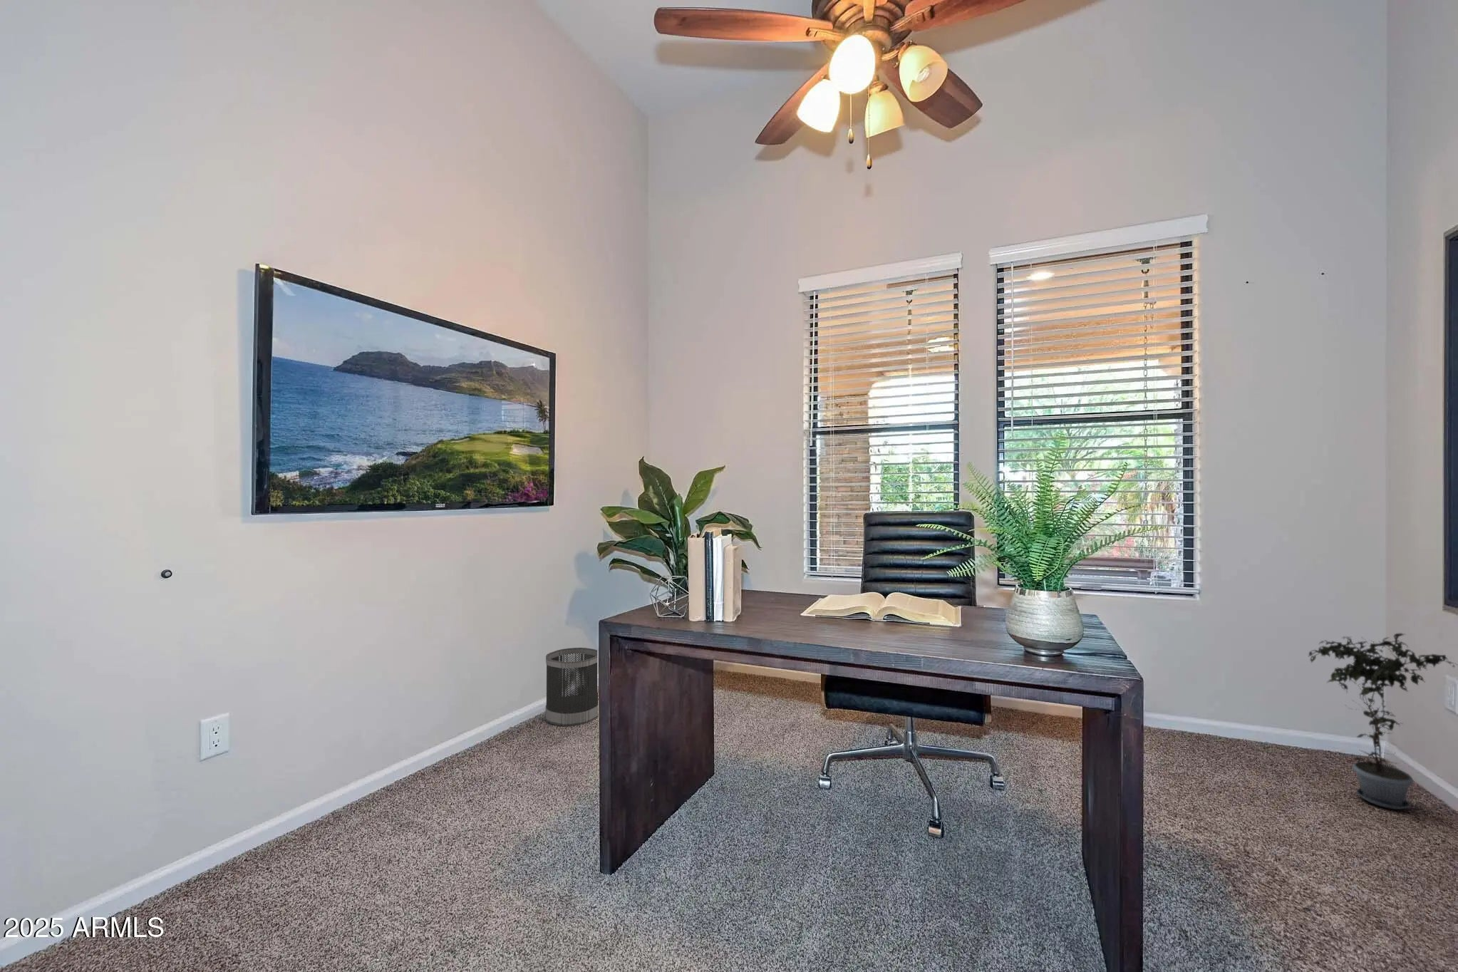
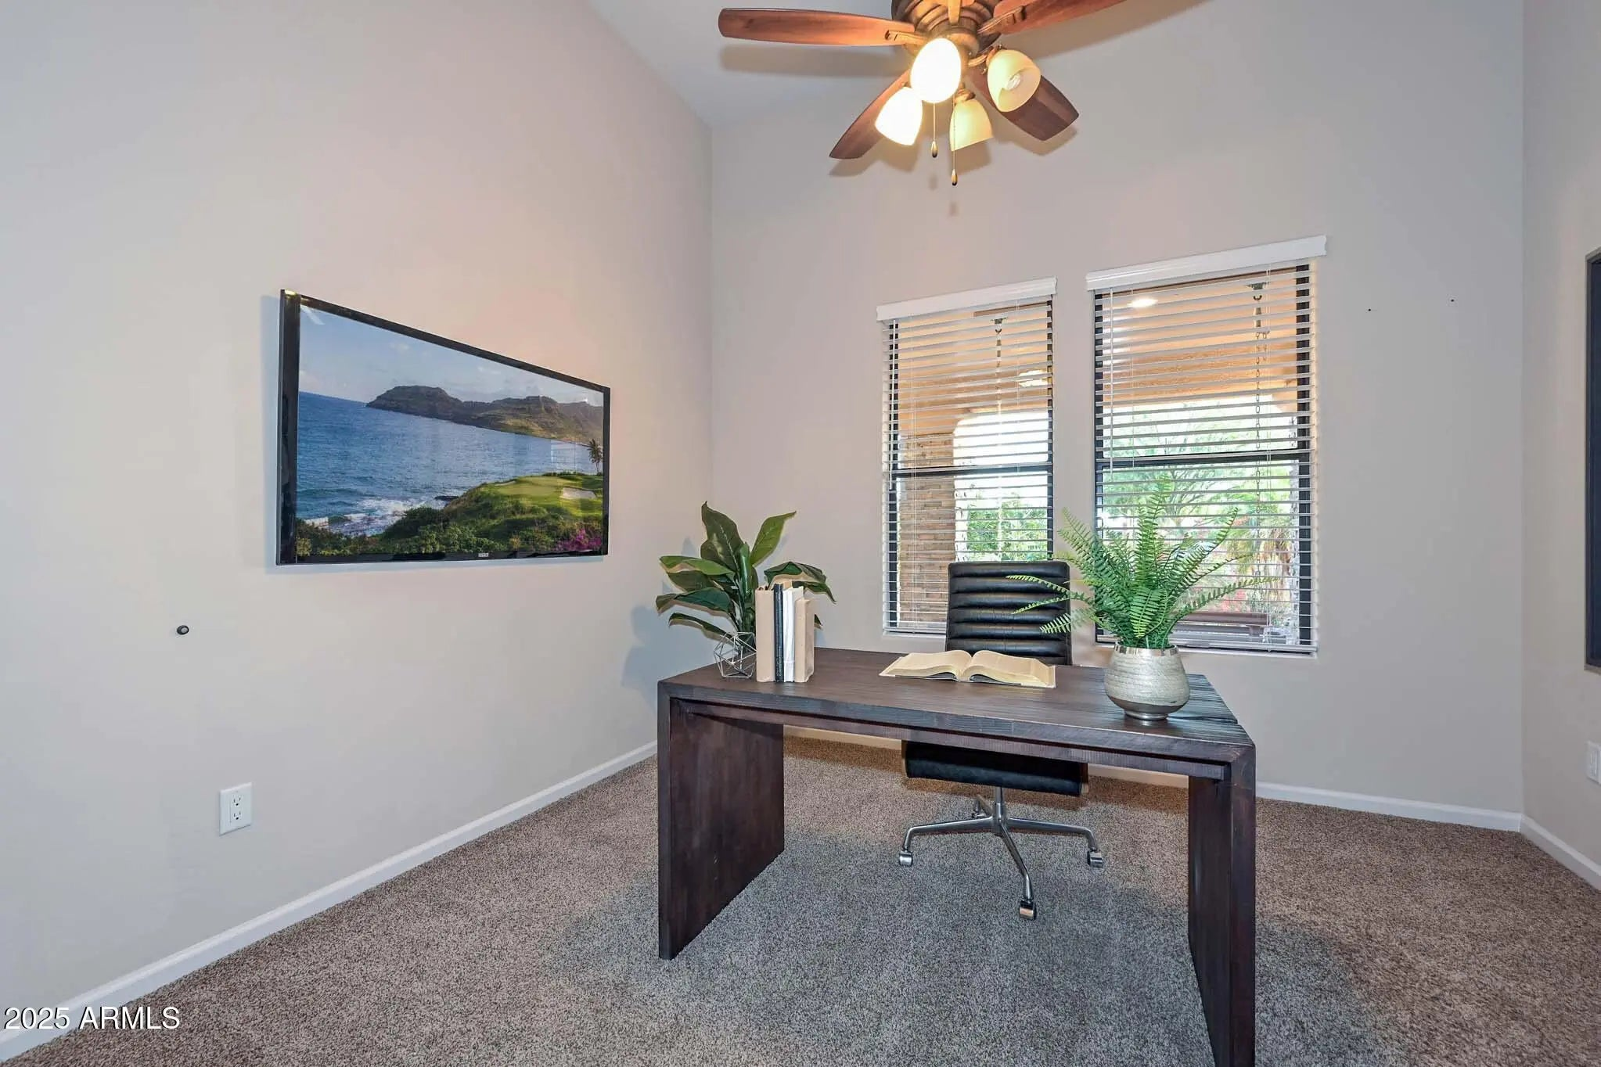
- wastebasket (573, 685)
- potted plant (1378, 716)
